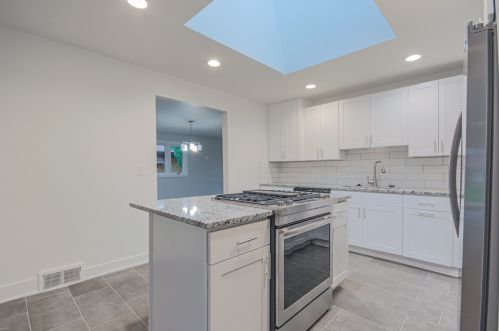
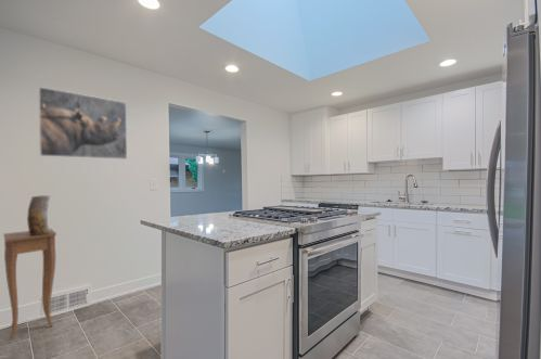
+ side table (42, 280)
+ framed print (87, 126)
+ vase (39, 214)
